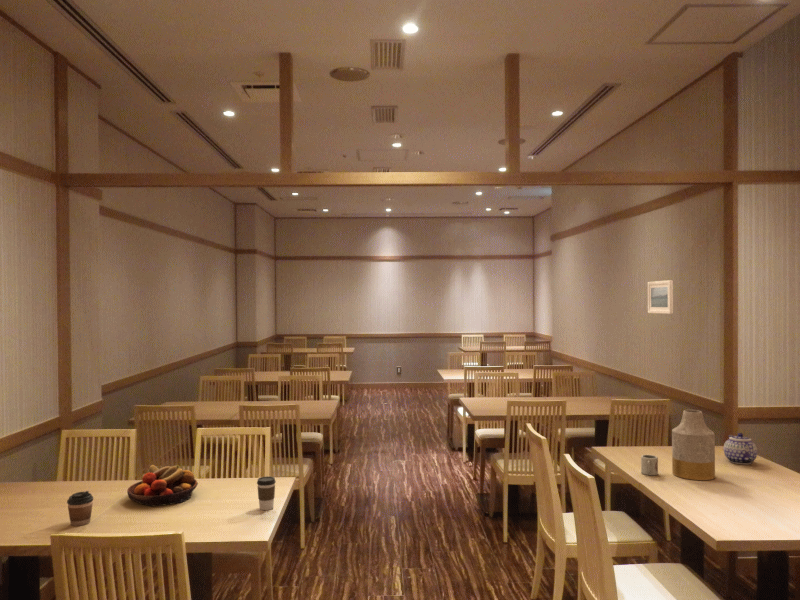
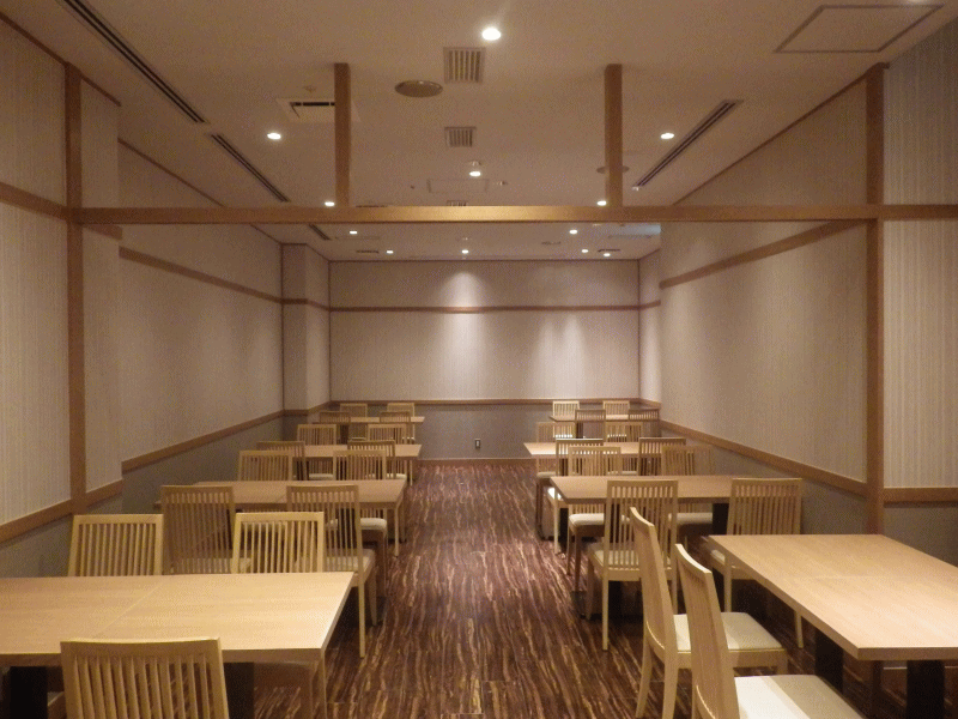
- teapot (740, 447)
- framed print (659, 297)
- coffee cup (80, 507)
- coffee cup (266, 493)
- cup (649, 465)
- vase (693, 442)
- fruit bowl (162, 482)
